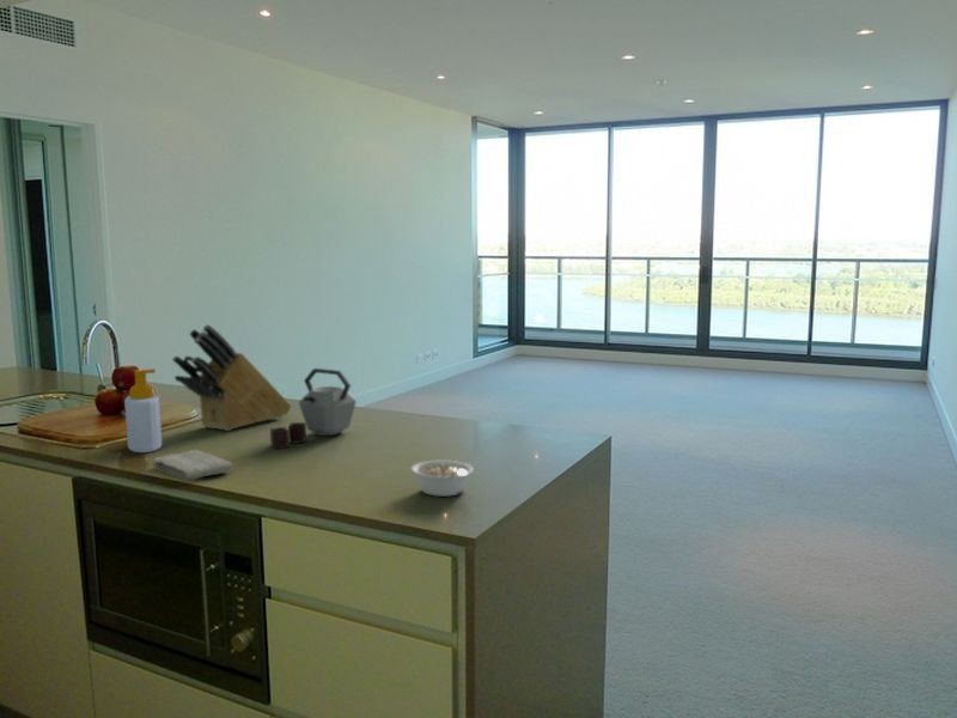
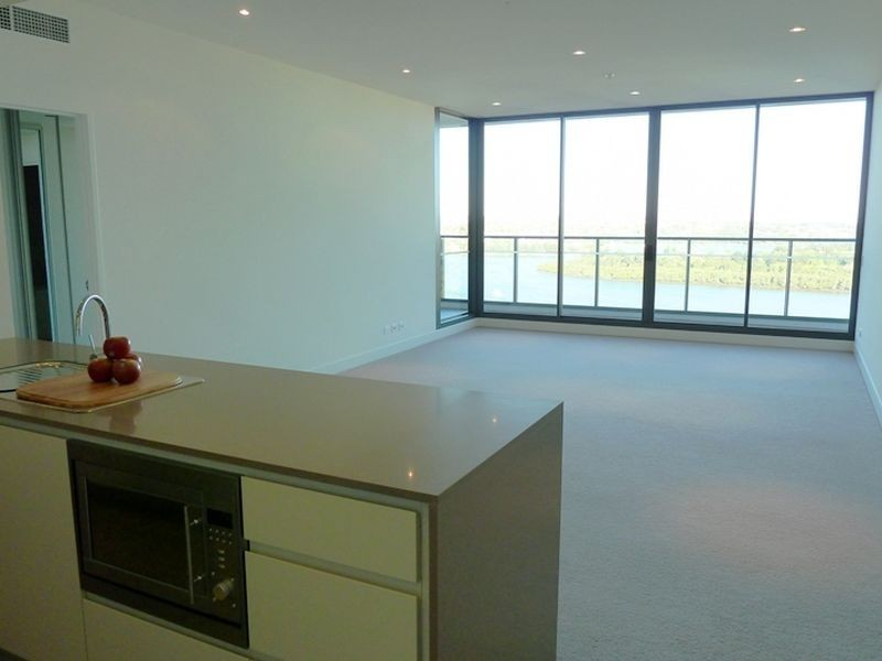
- knife block (233, 372)
- kettle (309, 406)
- legume (444, 477)
- soap bottle (142, 408)
- washcloth (191, 463)
